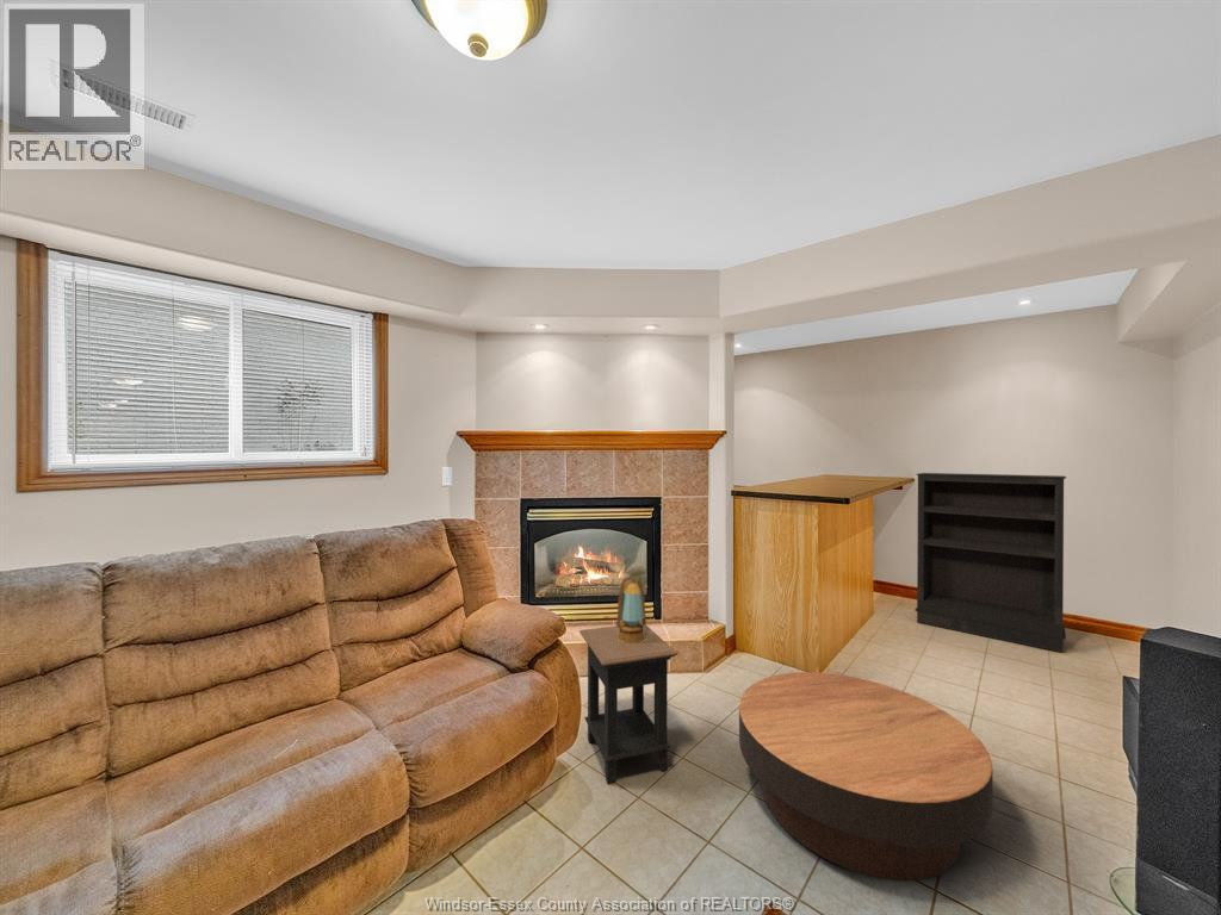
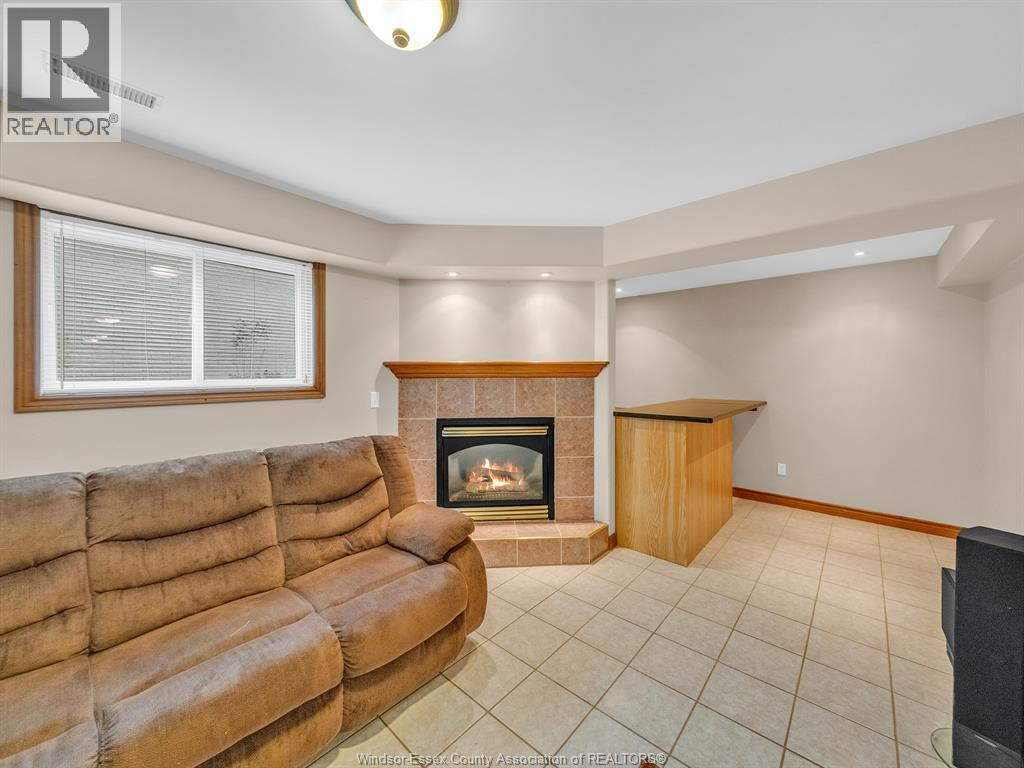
- bookshelf (986, 552)
- side table (632, 697)
- coffee table (851, 762)
- lantern (631, 606)
